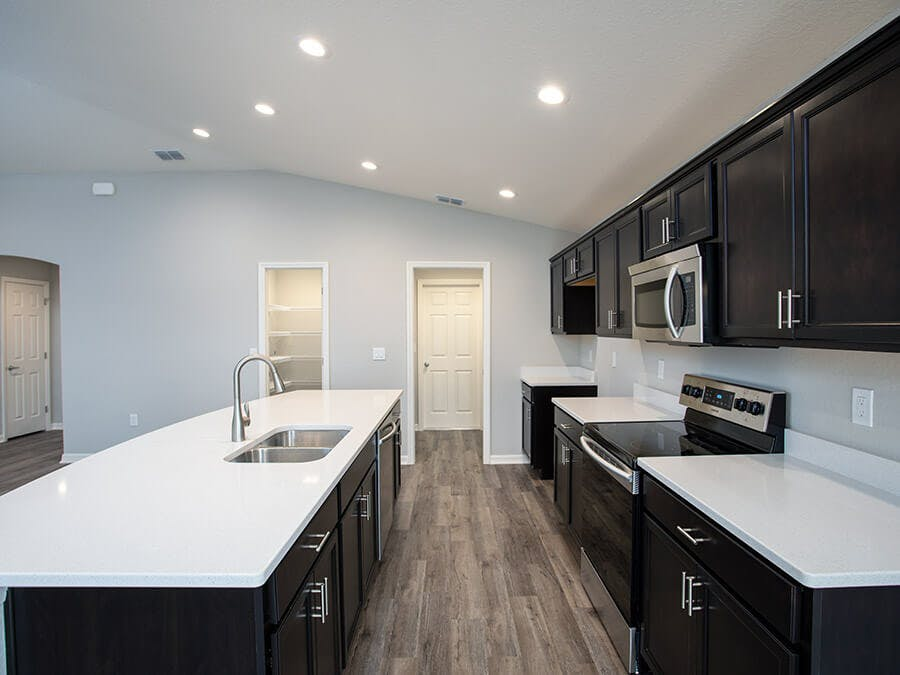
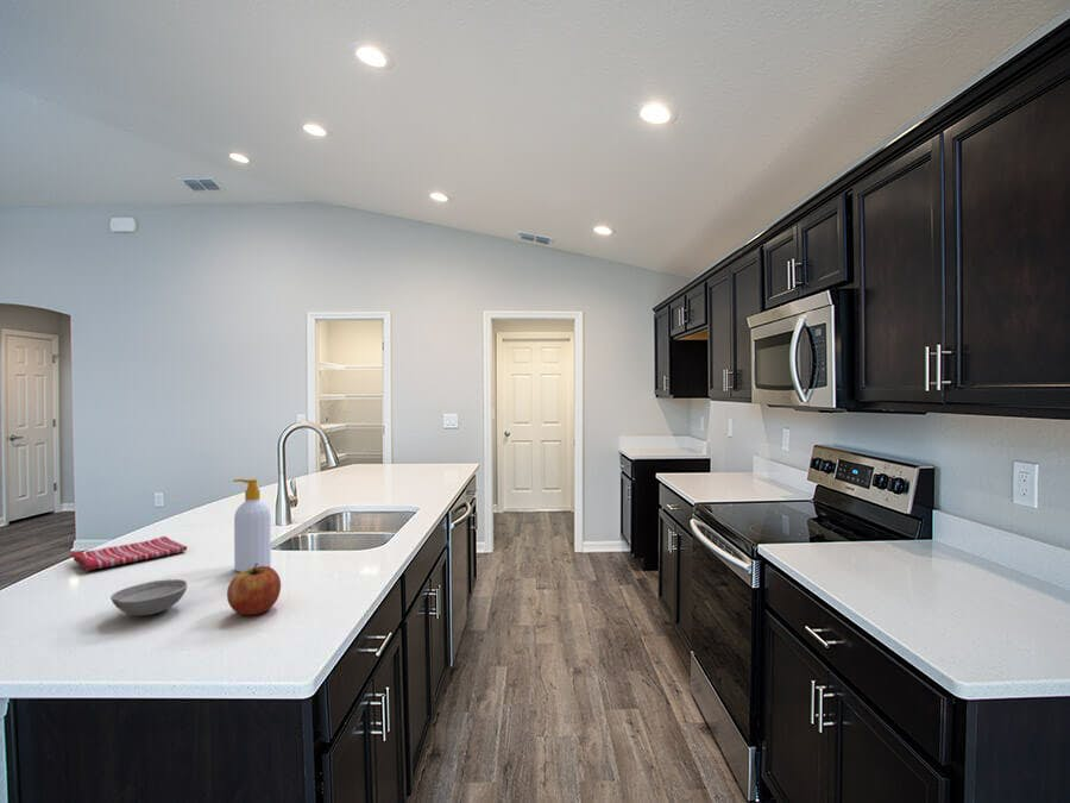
+ soap bottle (251, 522)
+ bowl (150, 600)
+ dish towel (130, 552)
+ fruit (254, 588)
